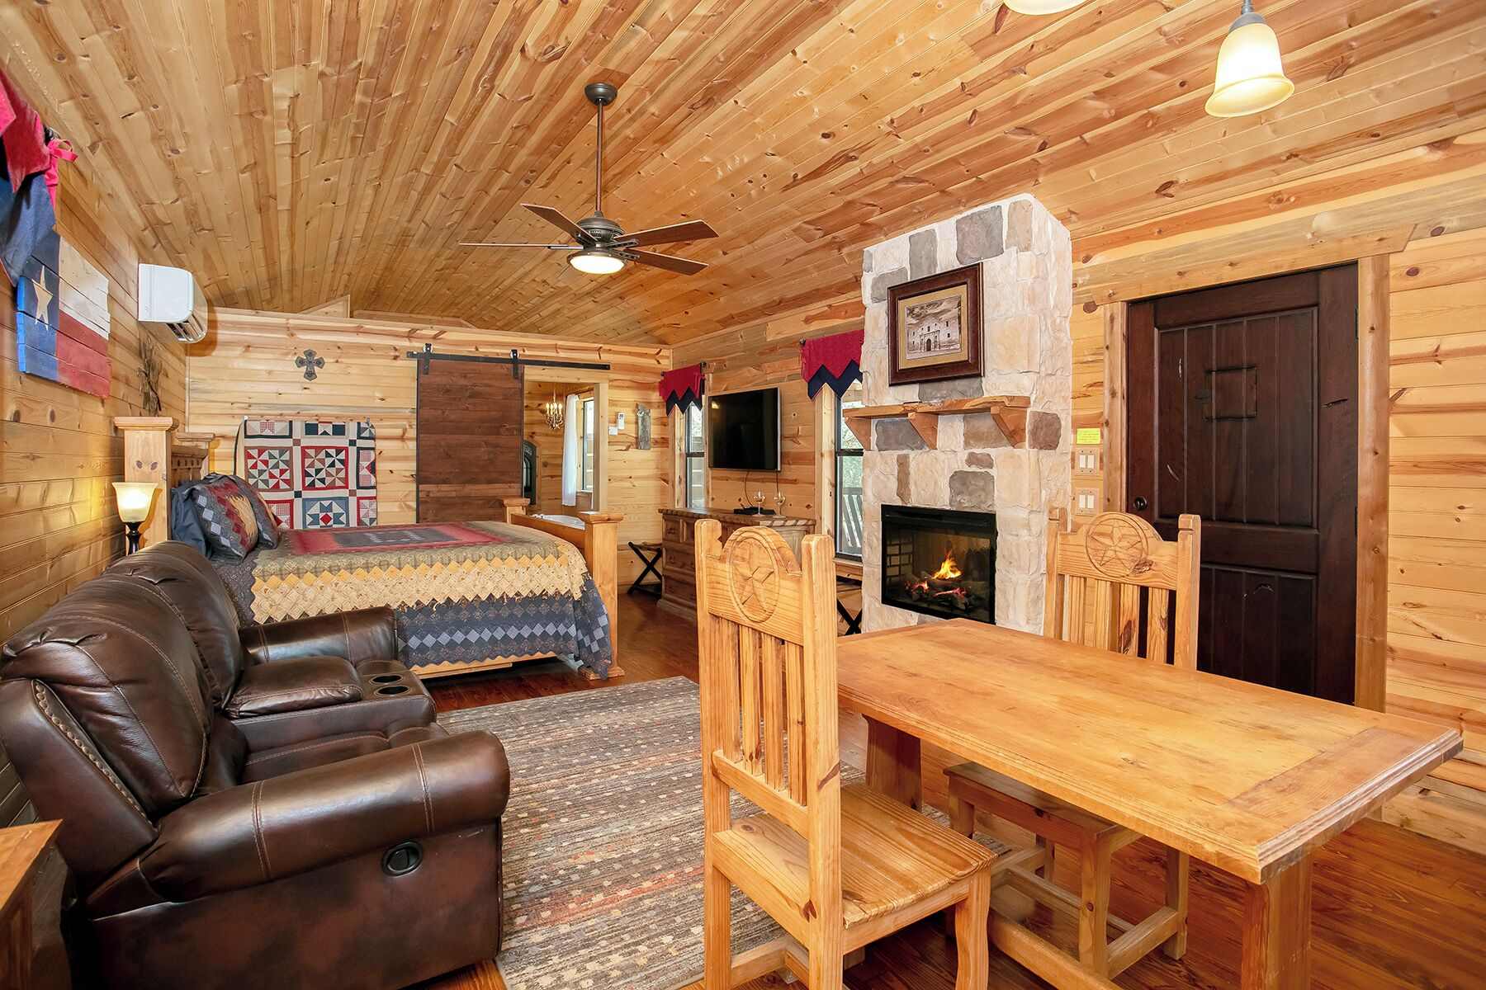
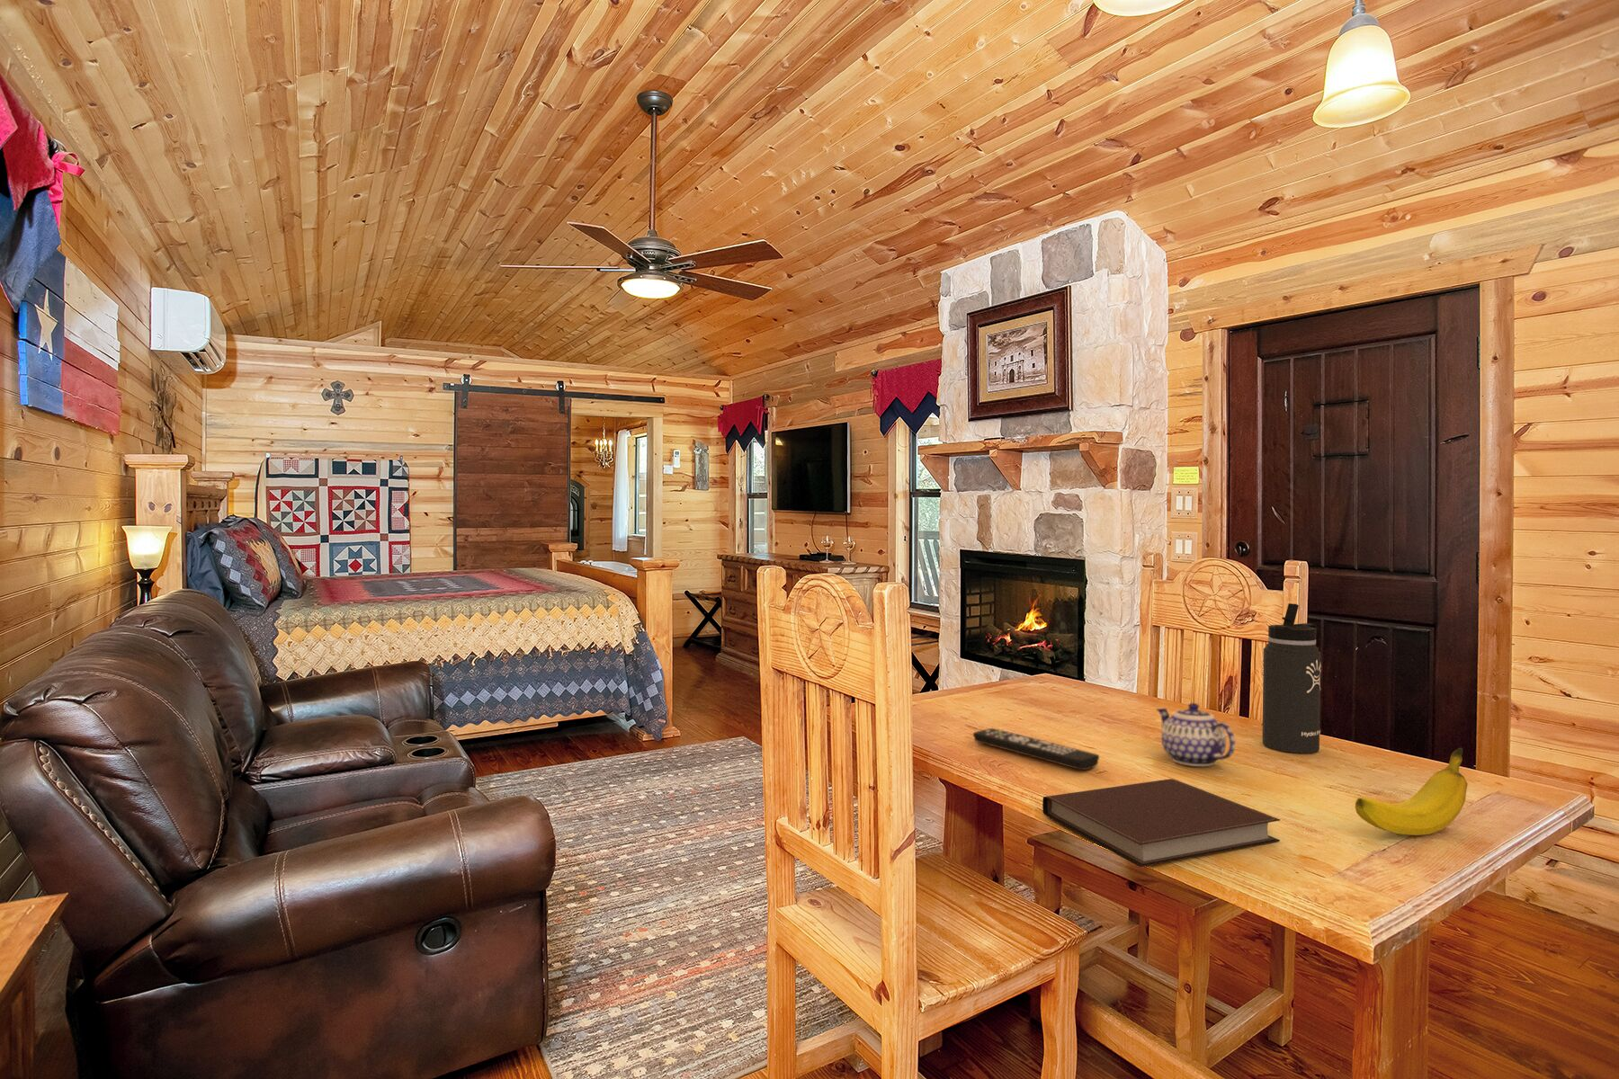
+ thermos bottle (1294, 674)
+ teapot (1193, 732)
+ fruit (1414, 795)
+ notebook (1155, 816)
+ remote control (1032, 747)
